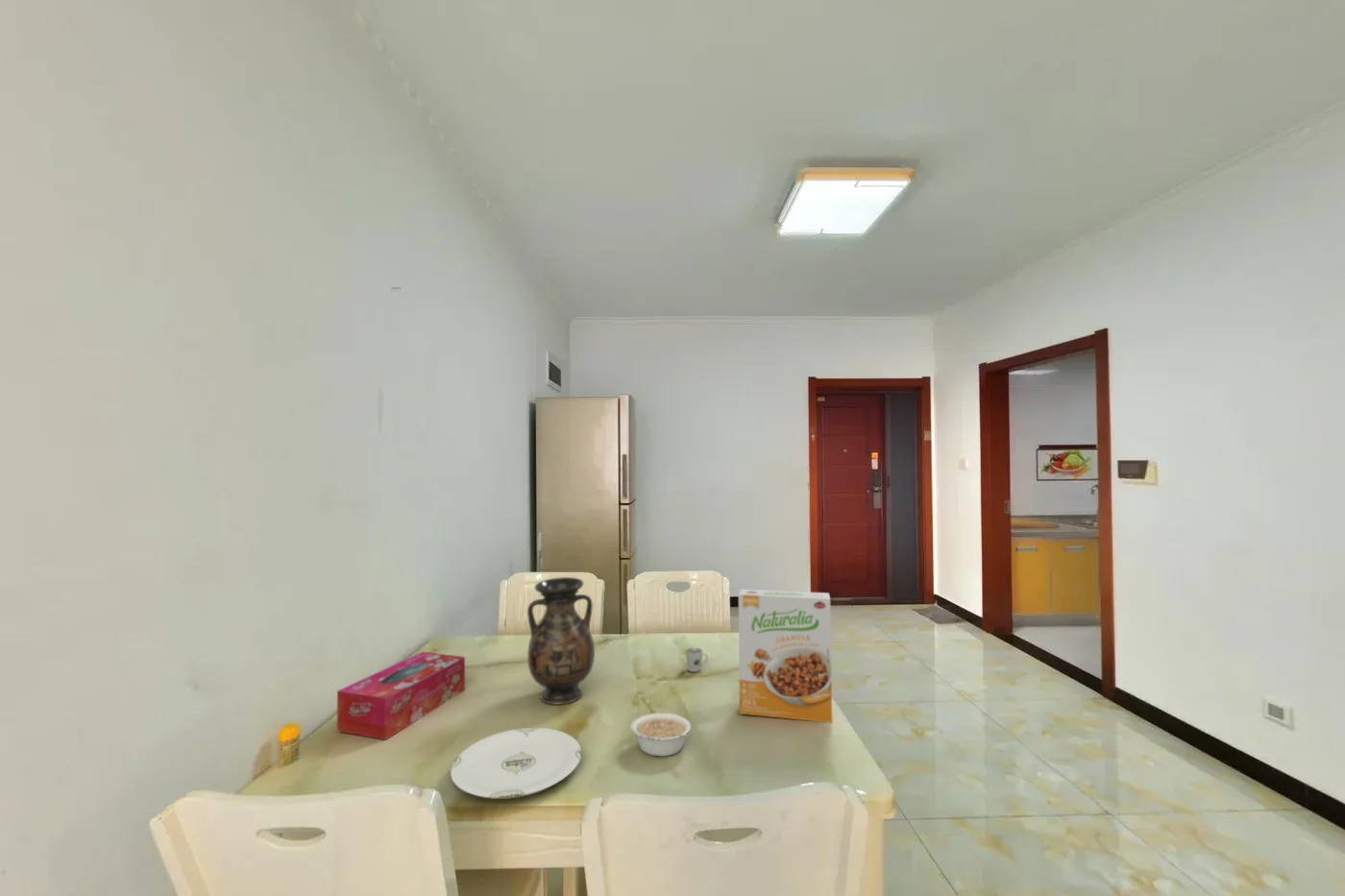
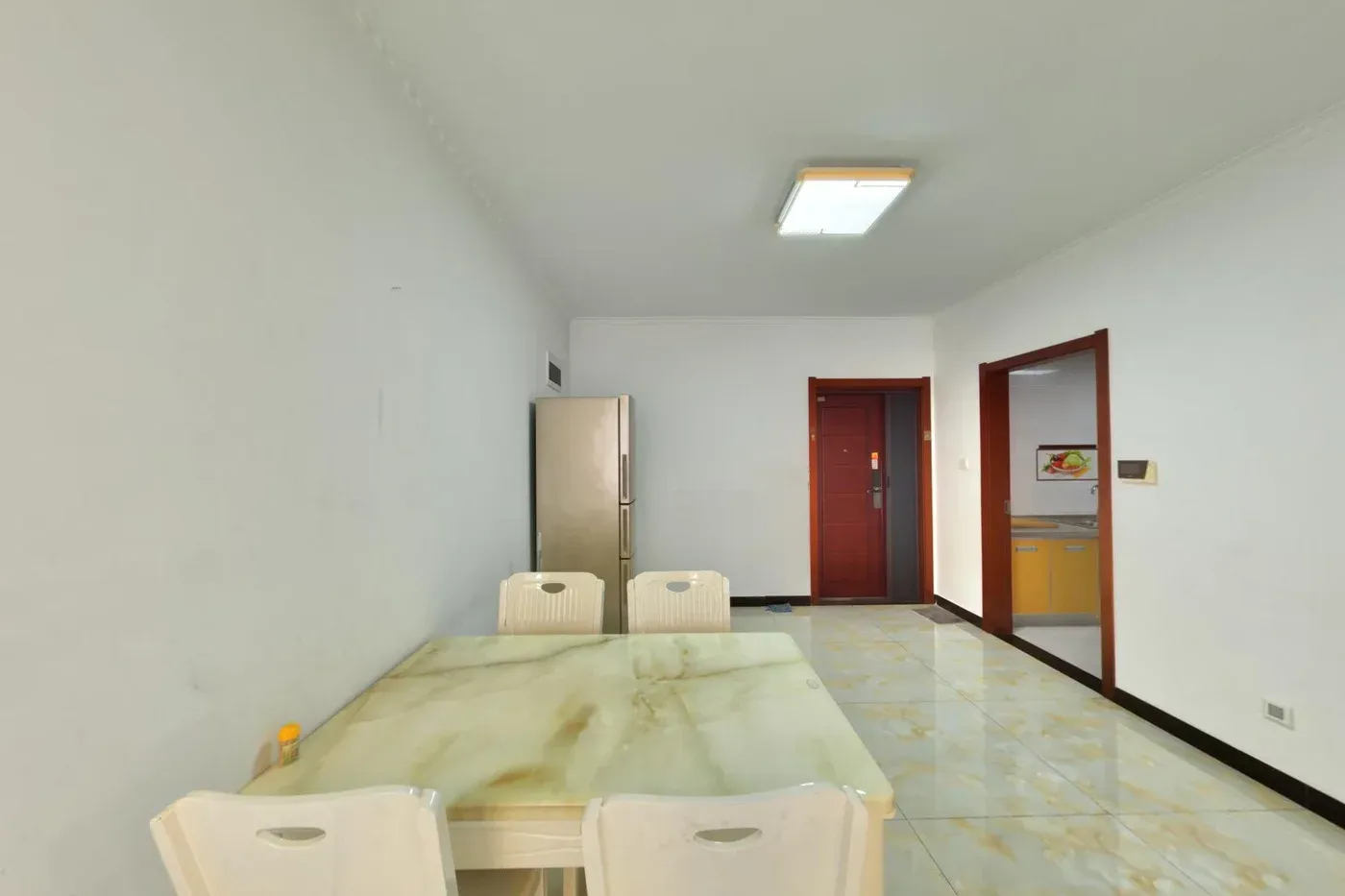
- cup (697, 653)
- cereal box (784, 652)
- tissue box (405, 690)
- plate (518, 763)
- legume (663, 734)
- vase (561, 639)
